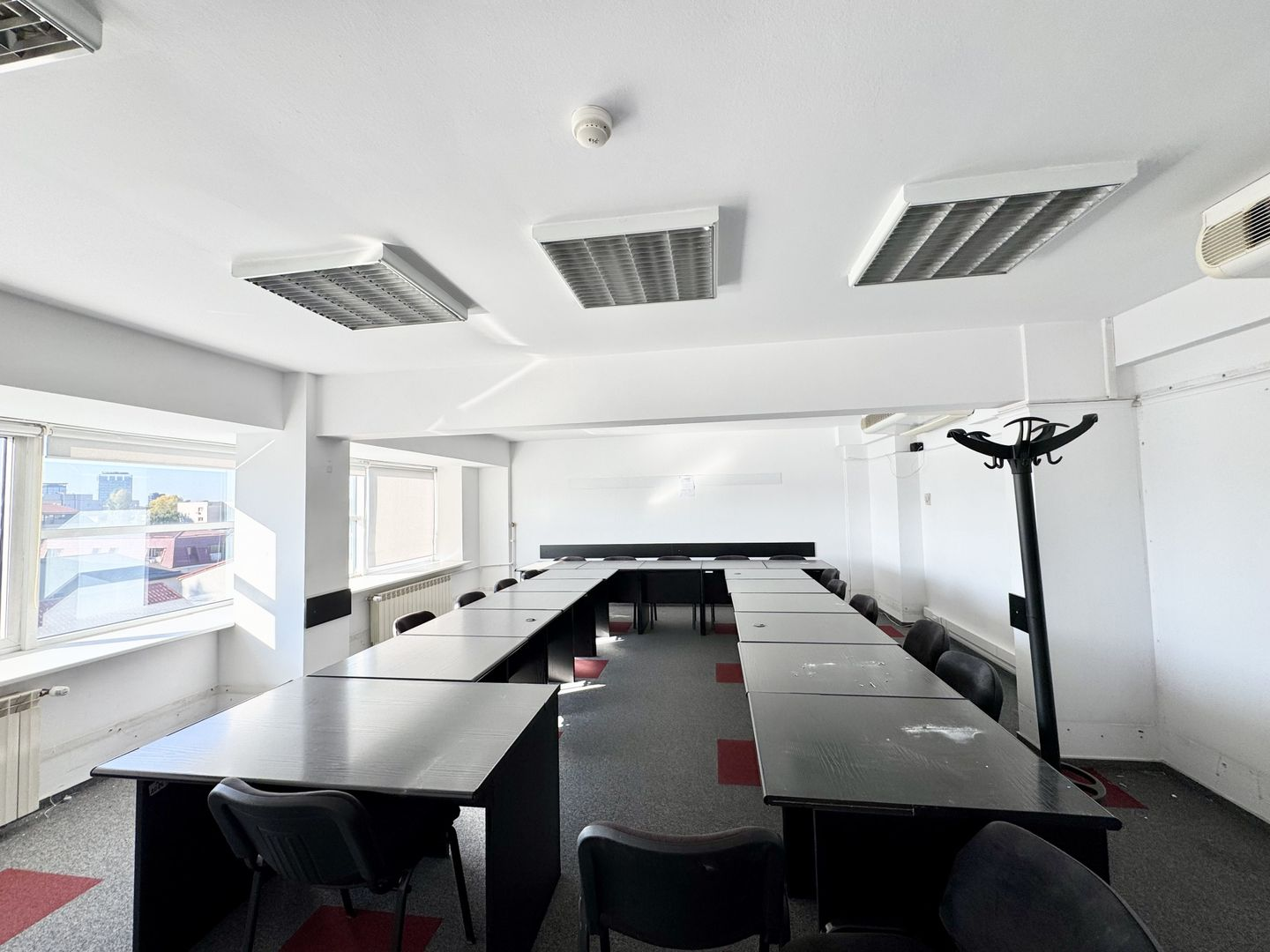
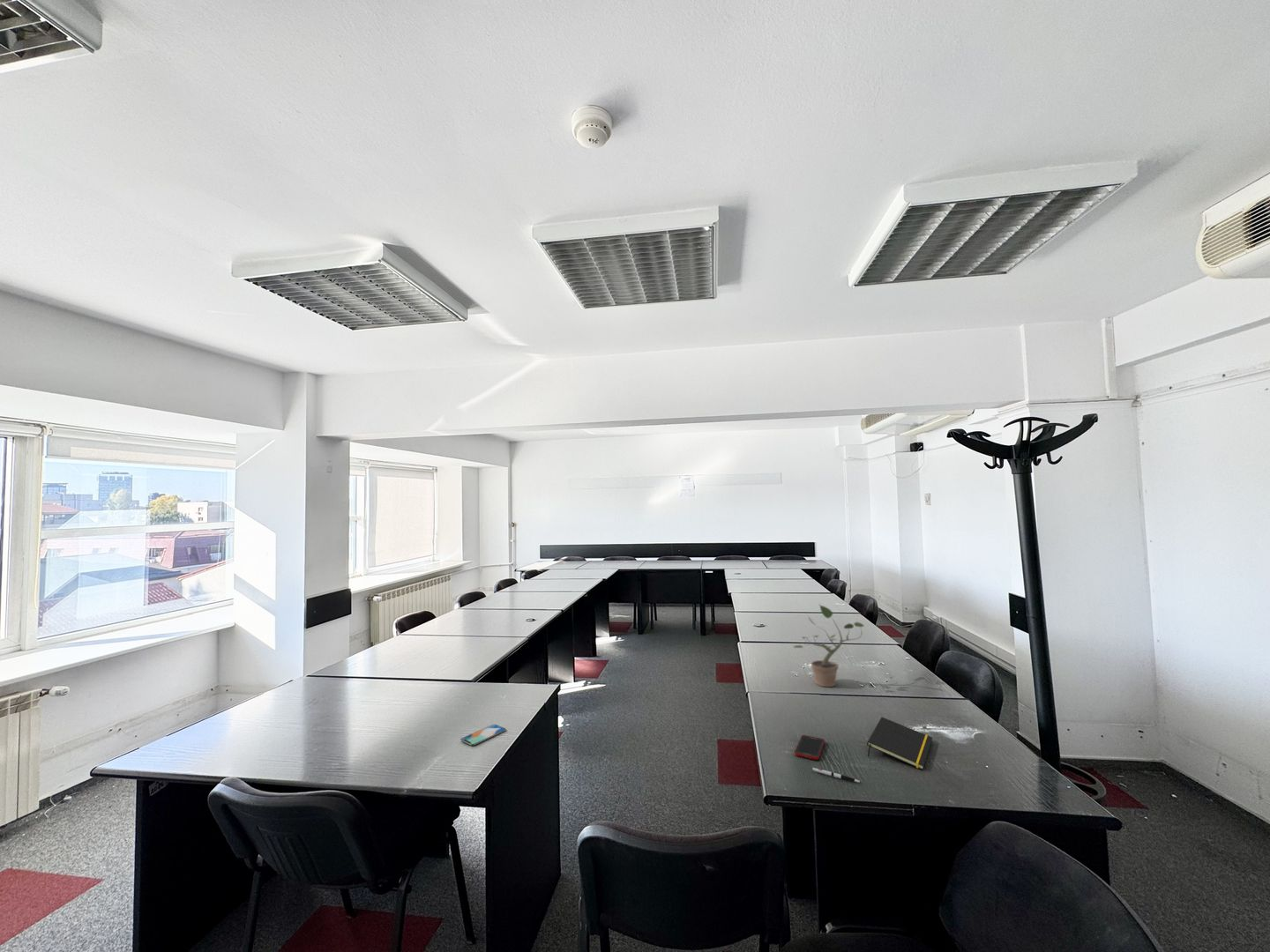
+ cell phone (810, 747)
+ notepad (900, 740)
+ smartphone (483, 734)
+ potted plant (829, 646)
+ pen (836, 775)
